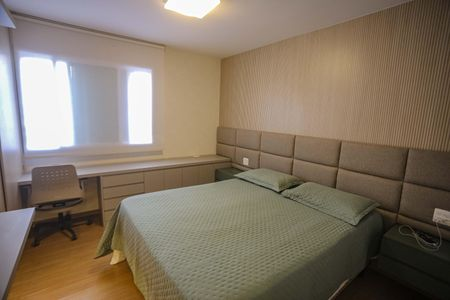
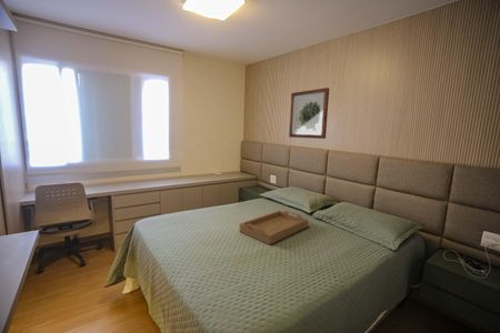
+ wall art (307, 114)
+ serving tray (274, 223)
